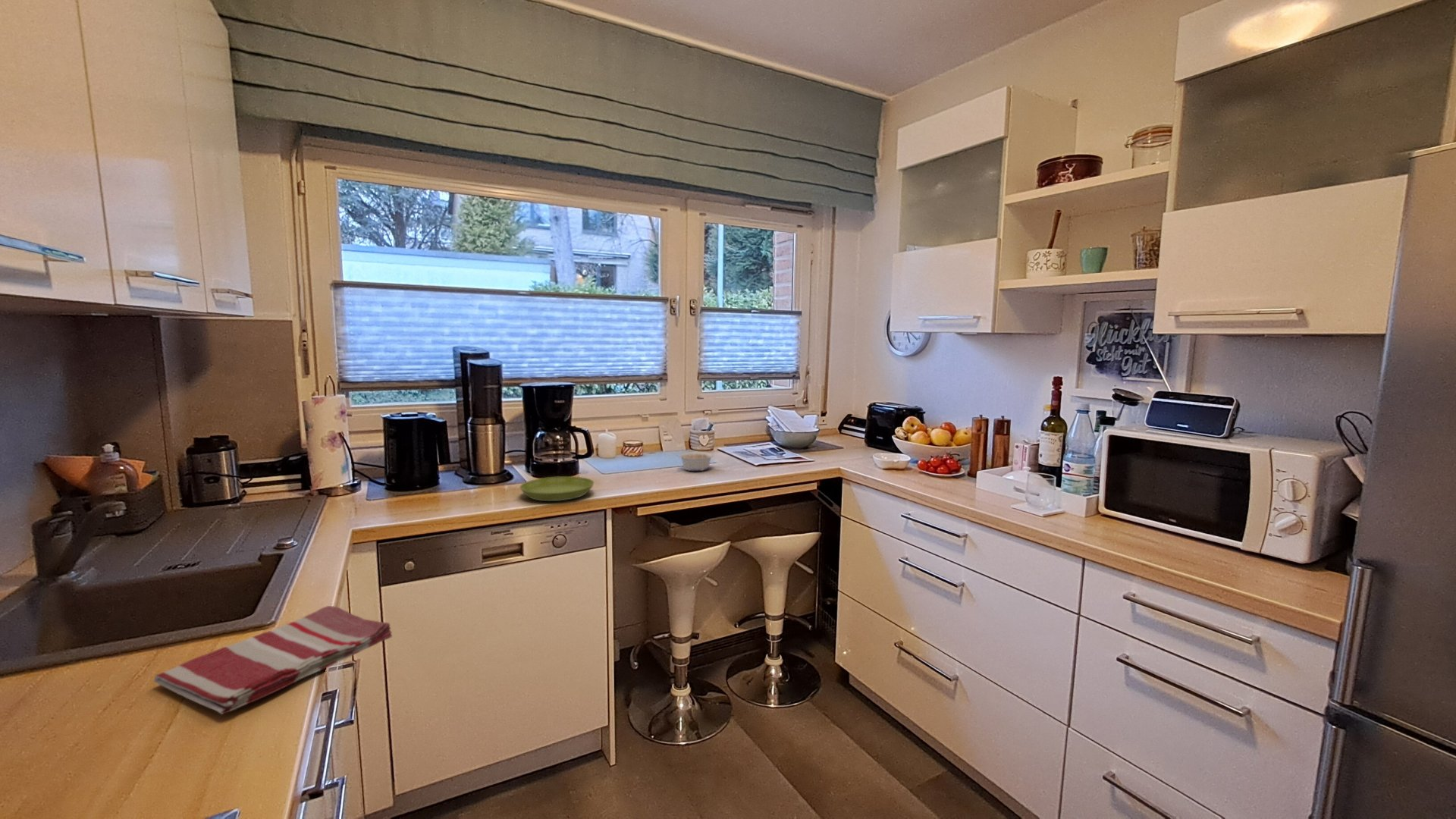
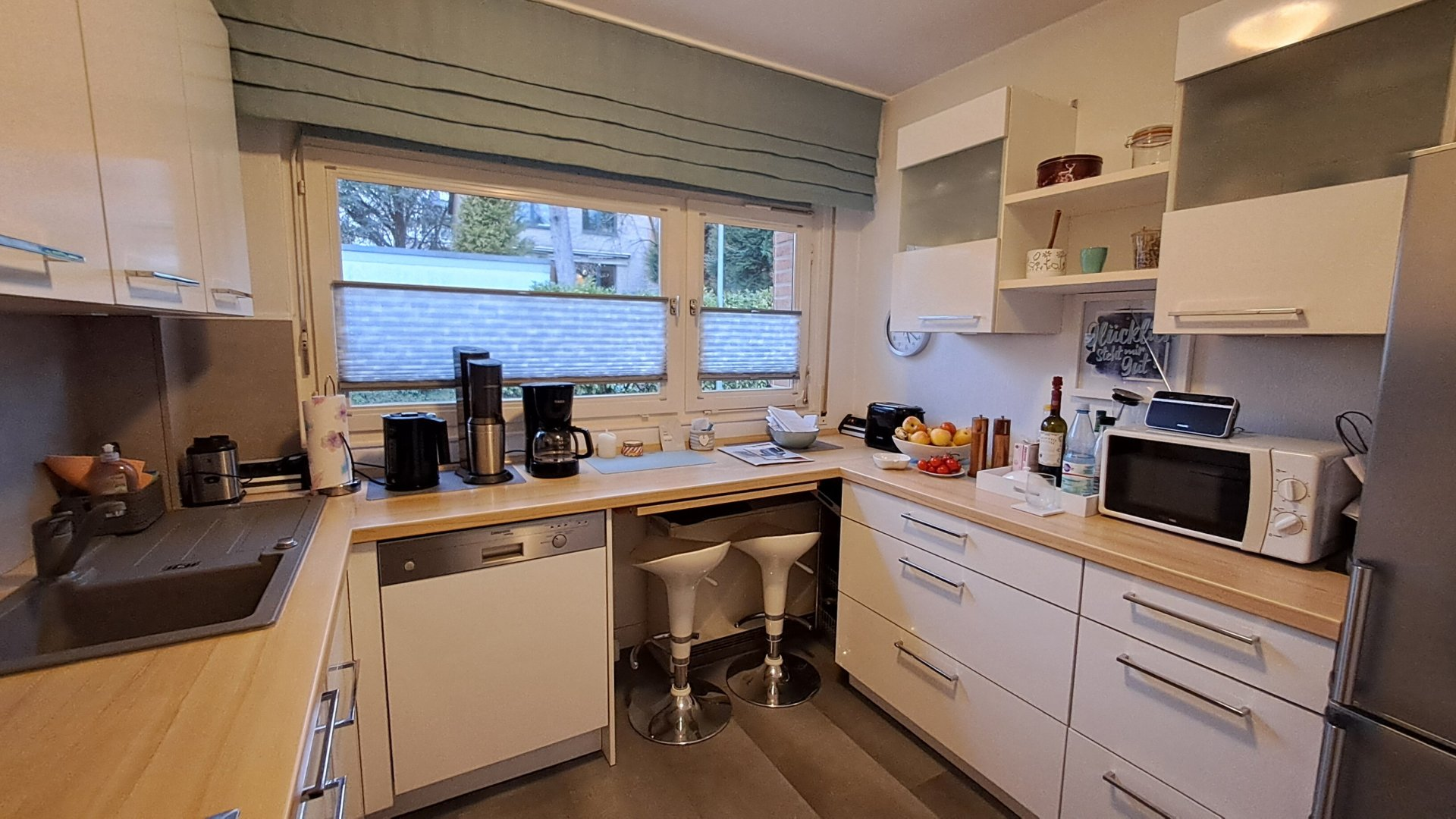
- dish towel (283, 650)
- legume (695, 460)
- saucer (557, 489)
